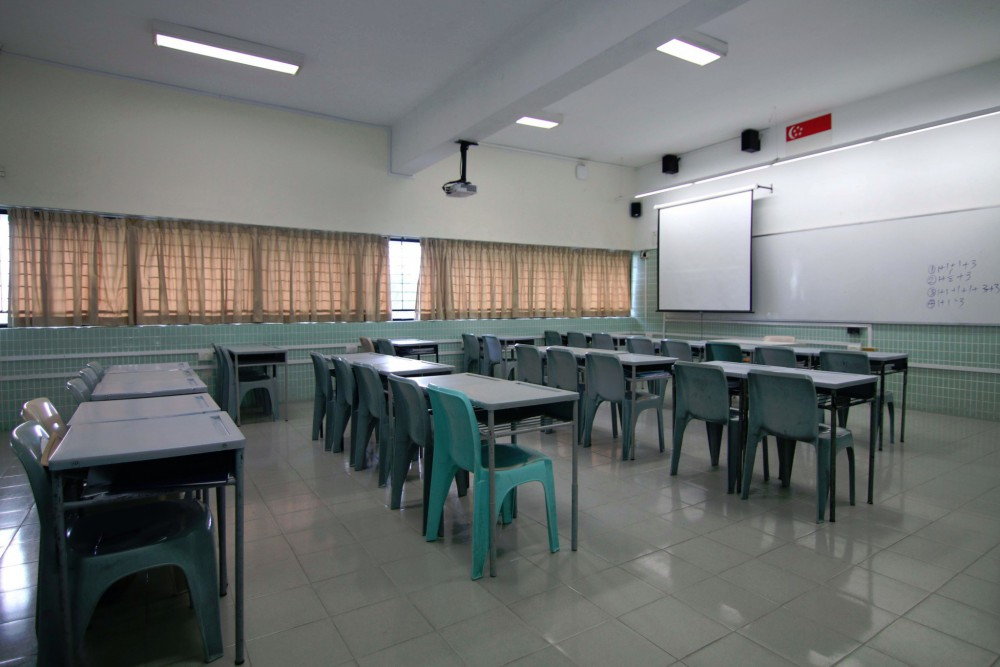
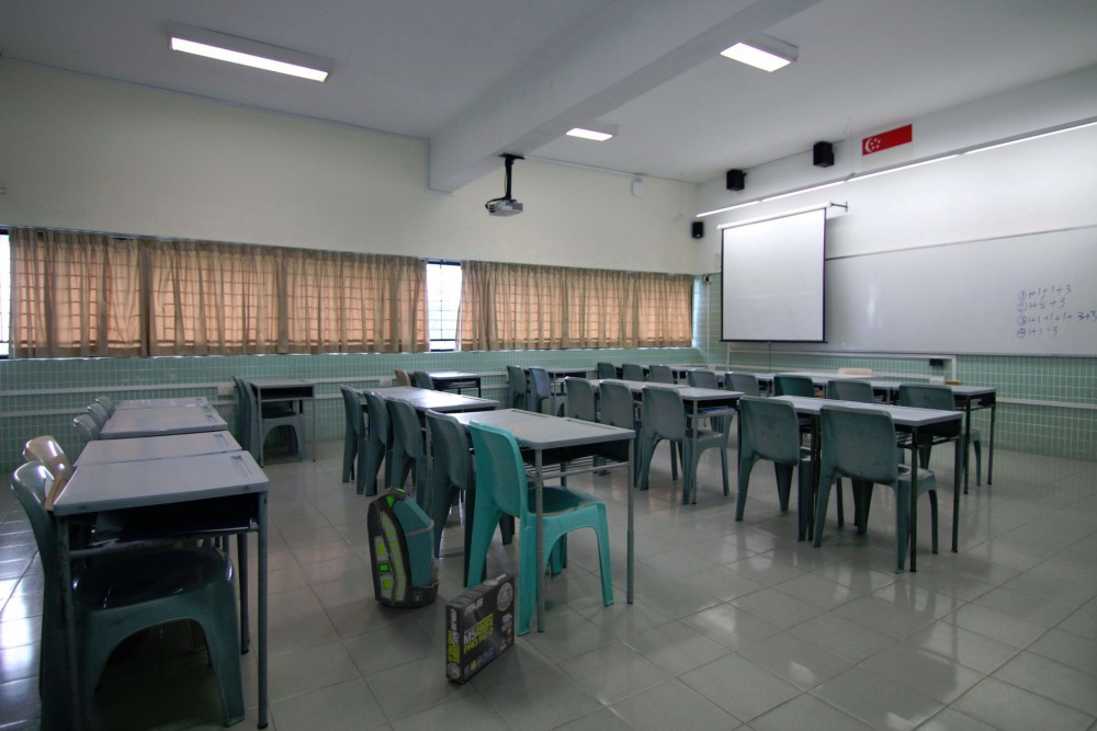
+ box (482, 624)
+ backpack (400, 544)
